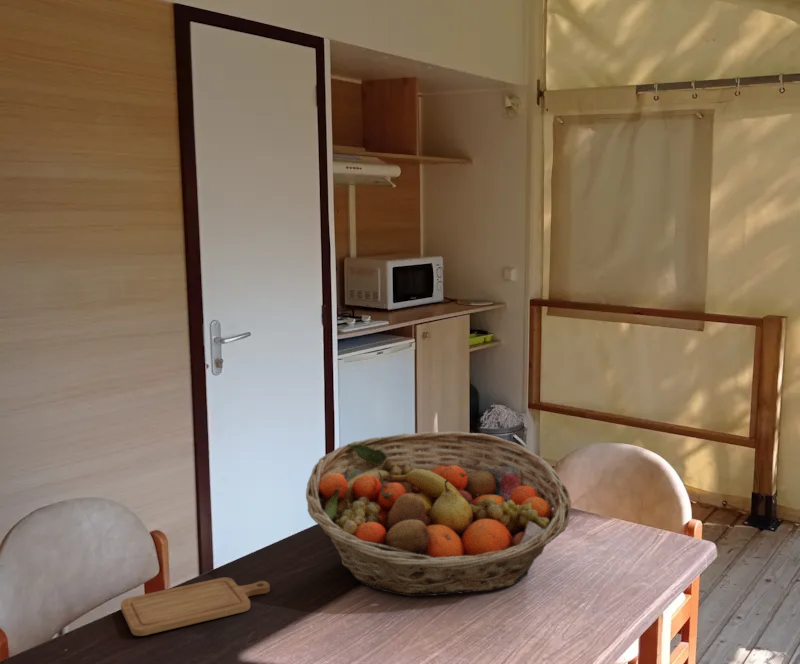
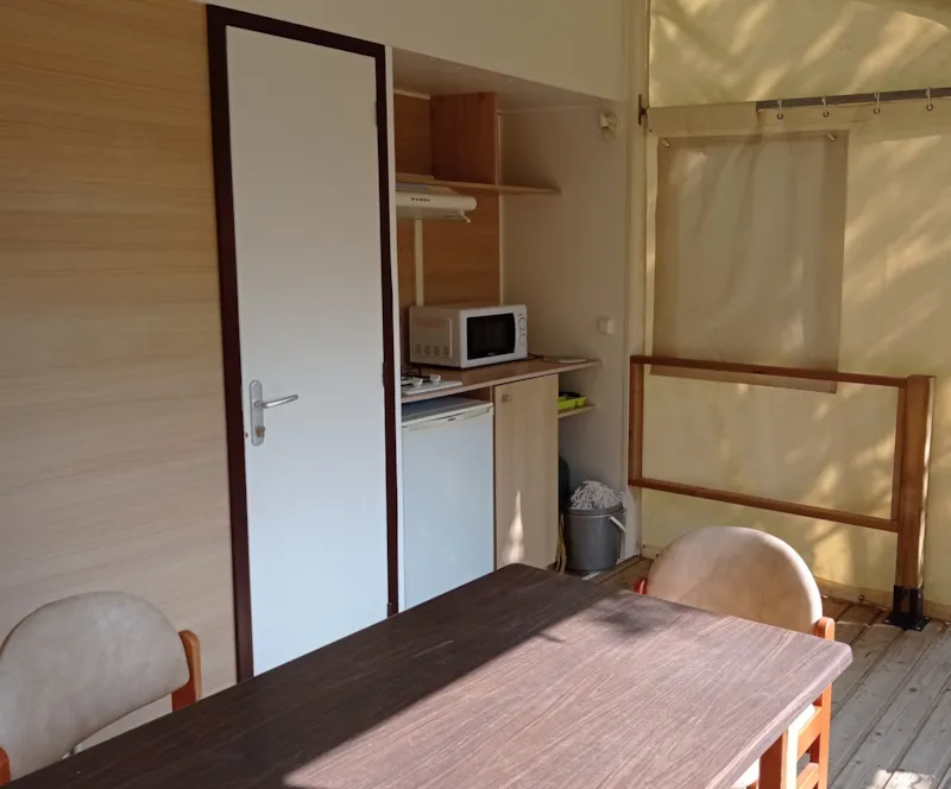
- chopping board (200, 601)
- fruit basket (437, 508)
